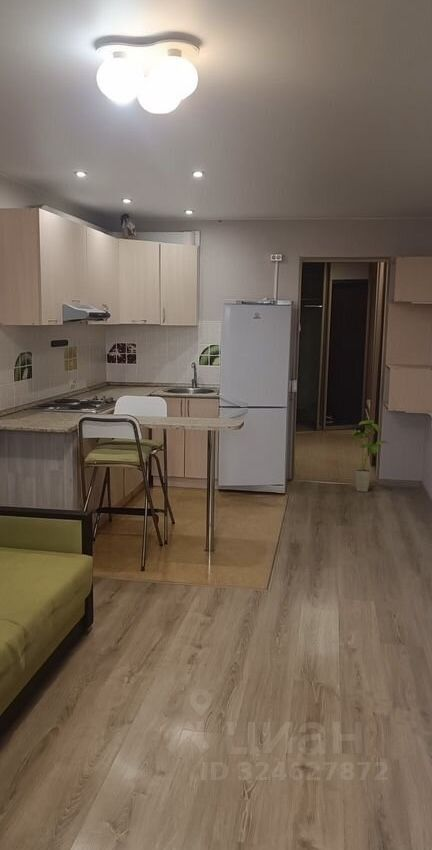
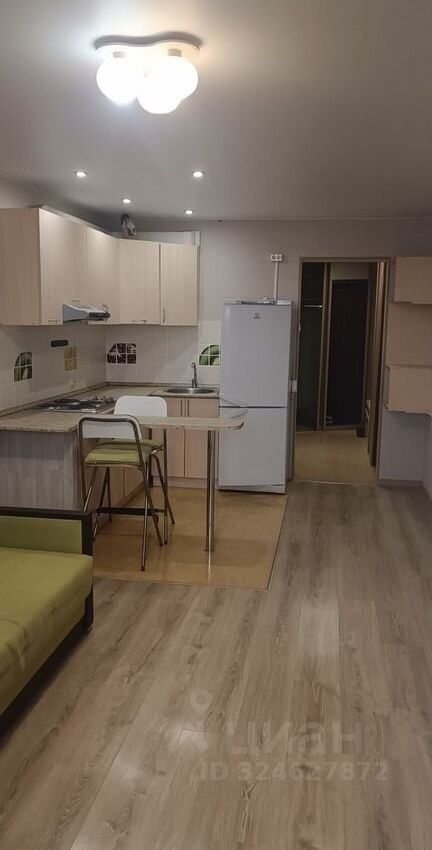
- house plant (368, 455)
